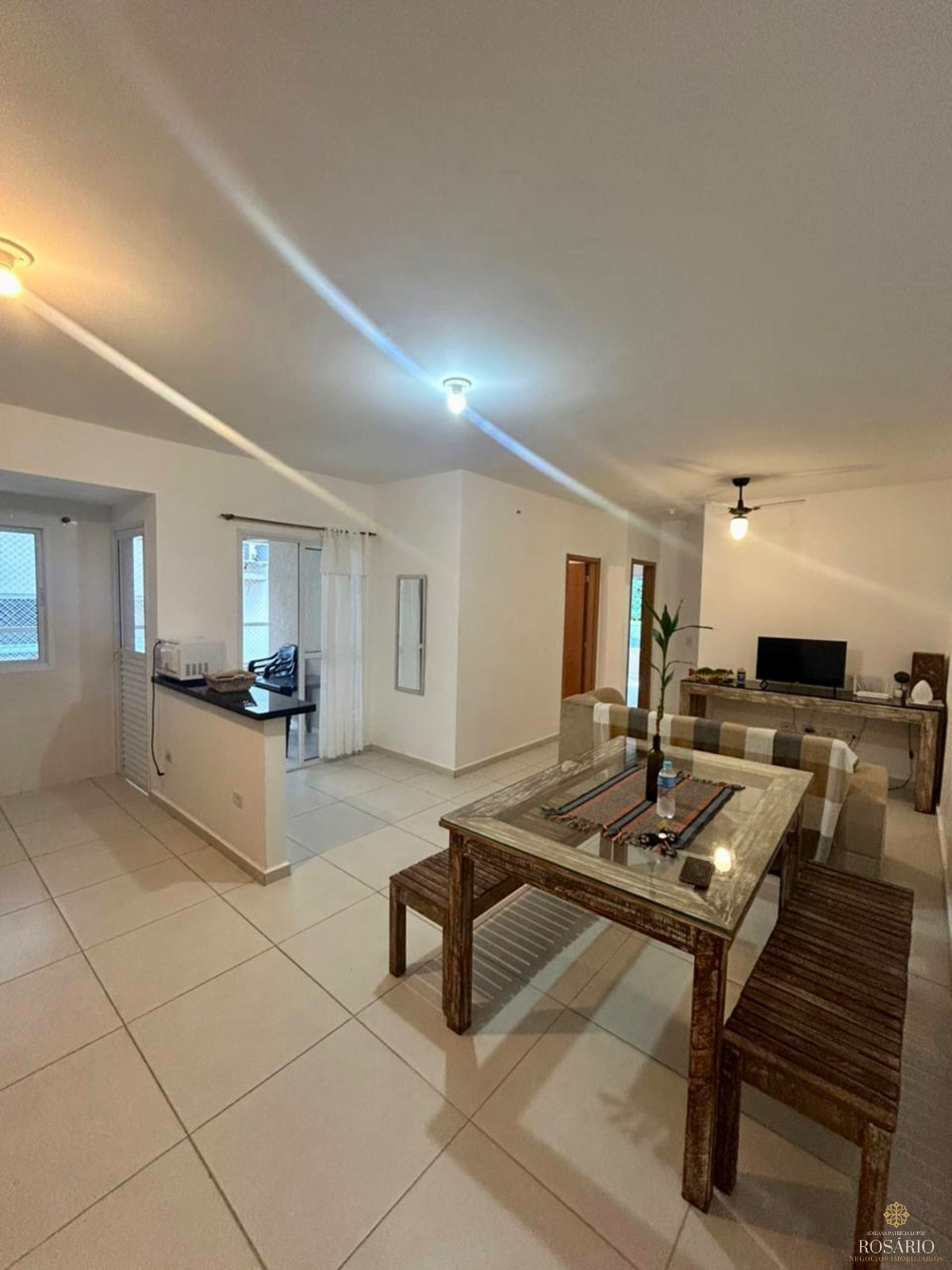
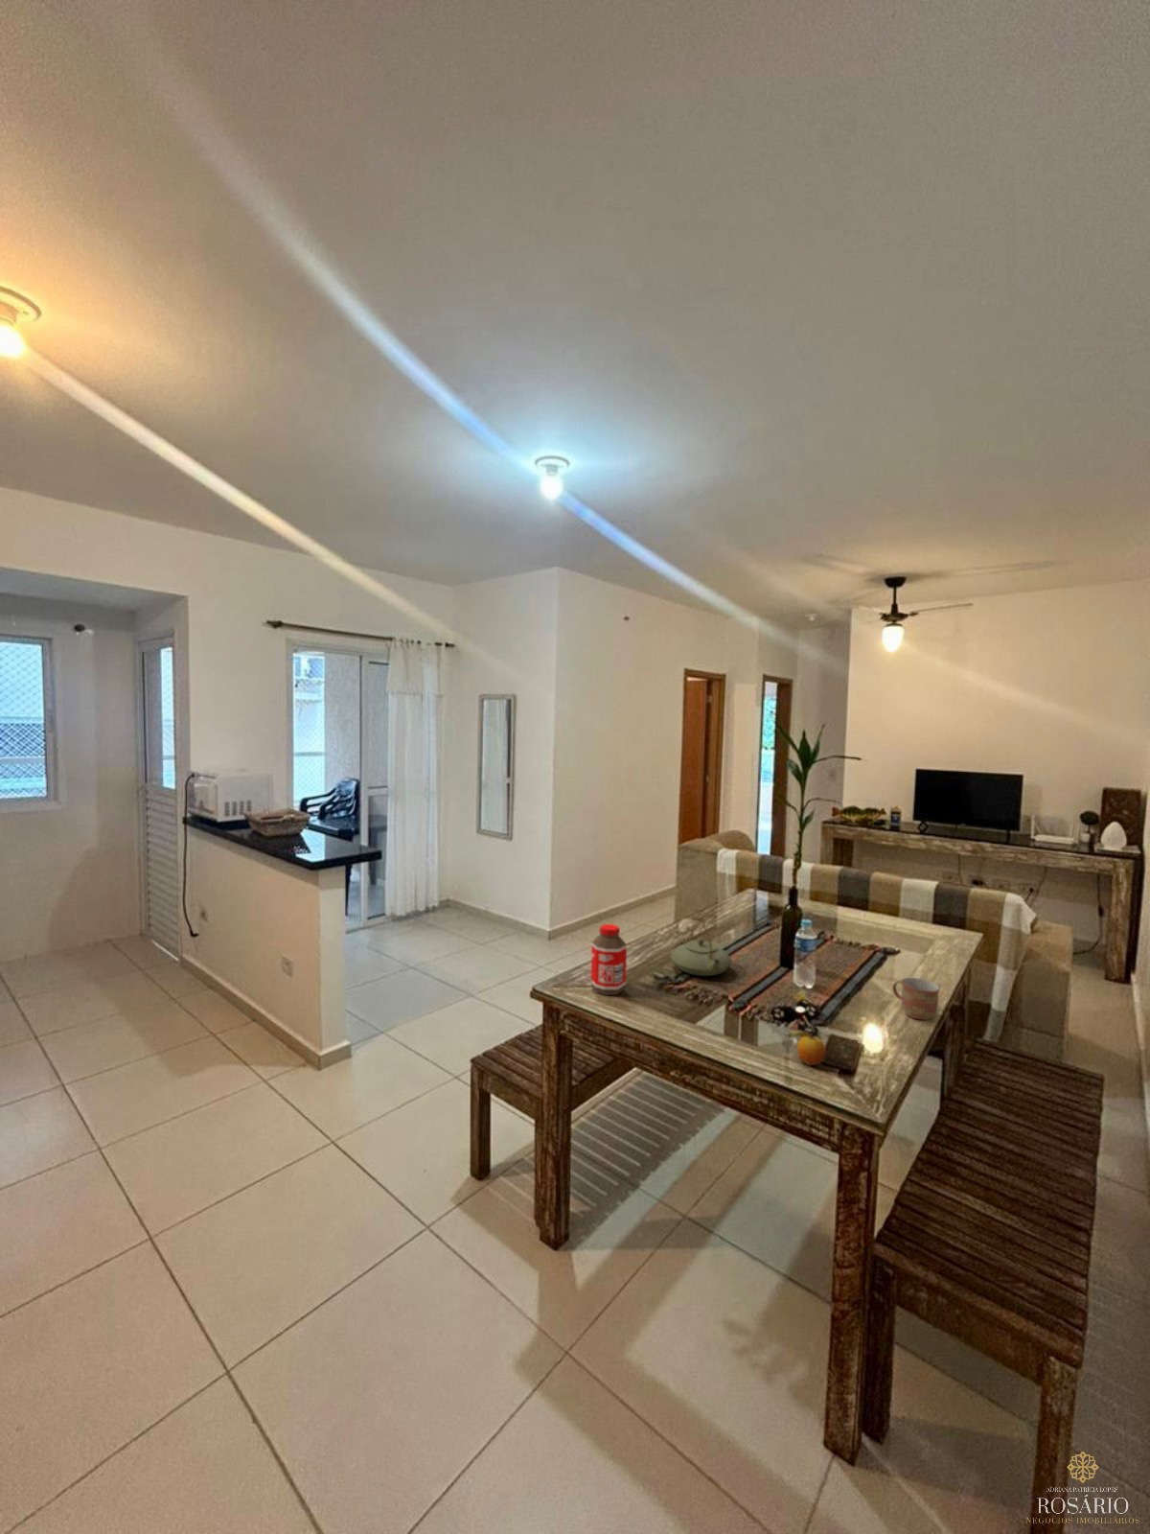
+ fruit (805, 1040)
+ bottle (609, 958)
+ mug (914, 998)
+ teapot (703, 946)
